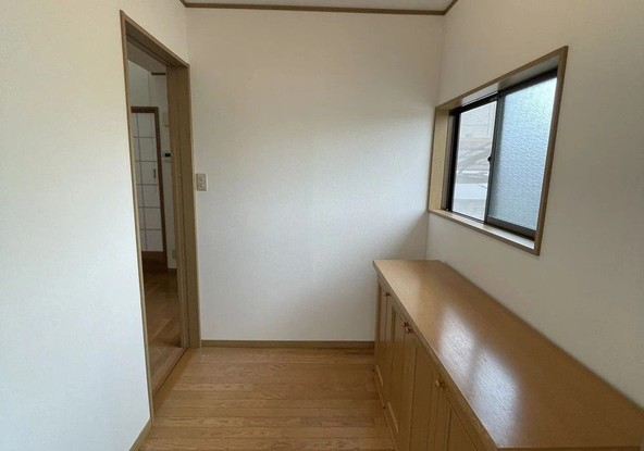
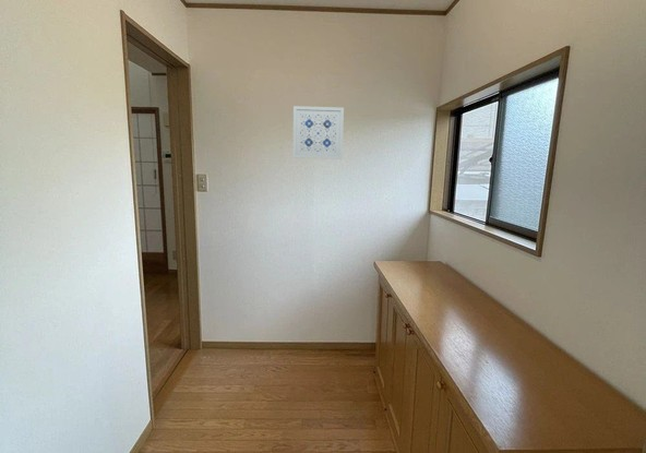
+ wall art (318, 132)
